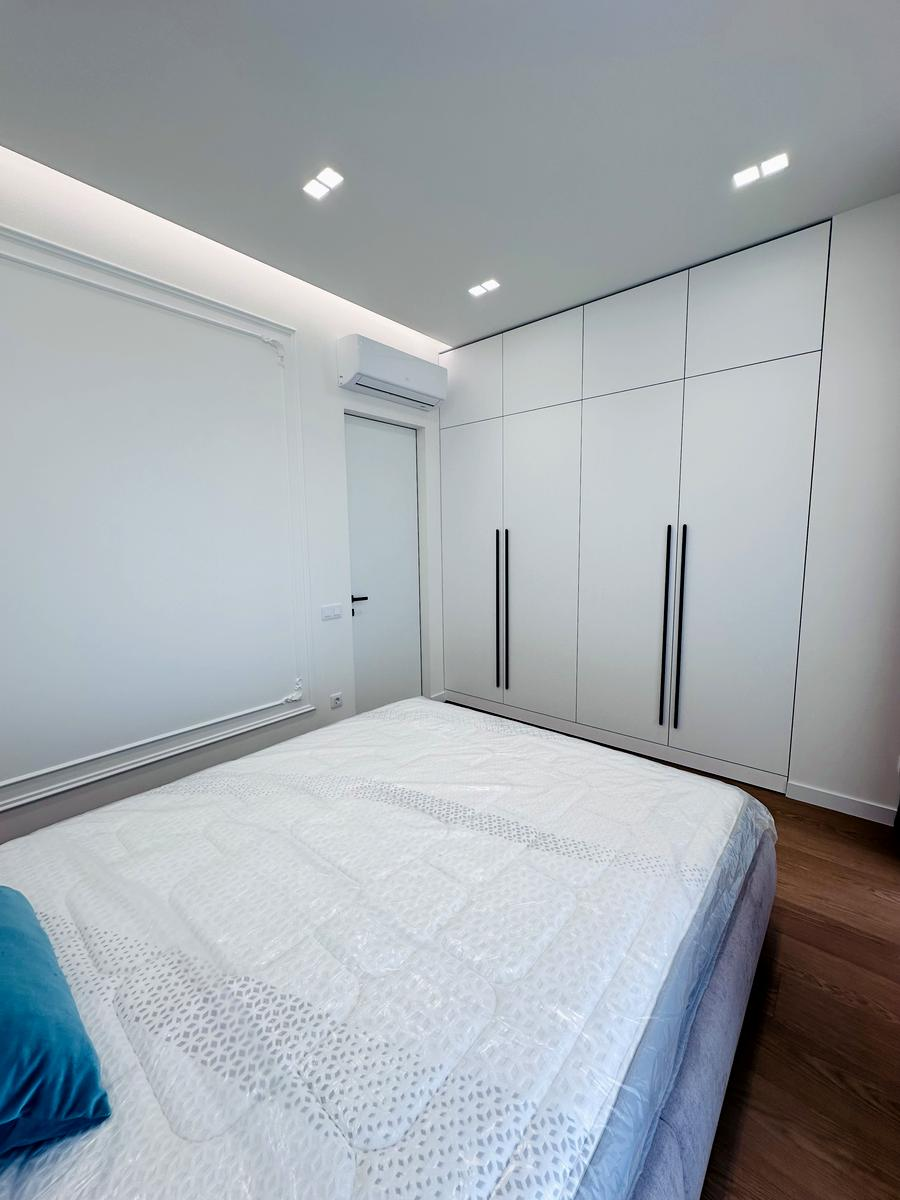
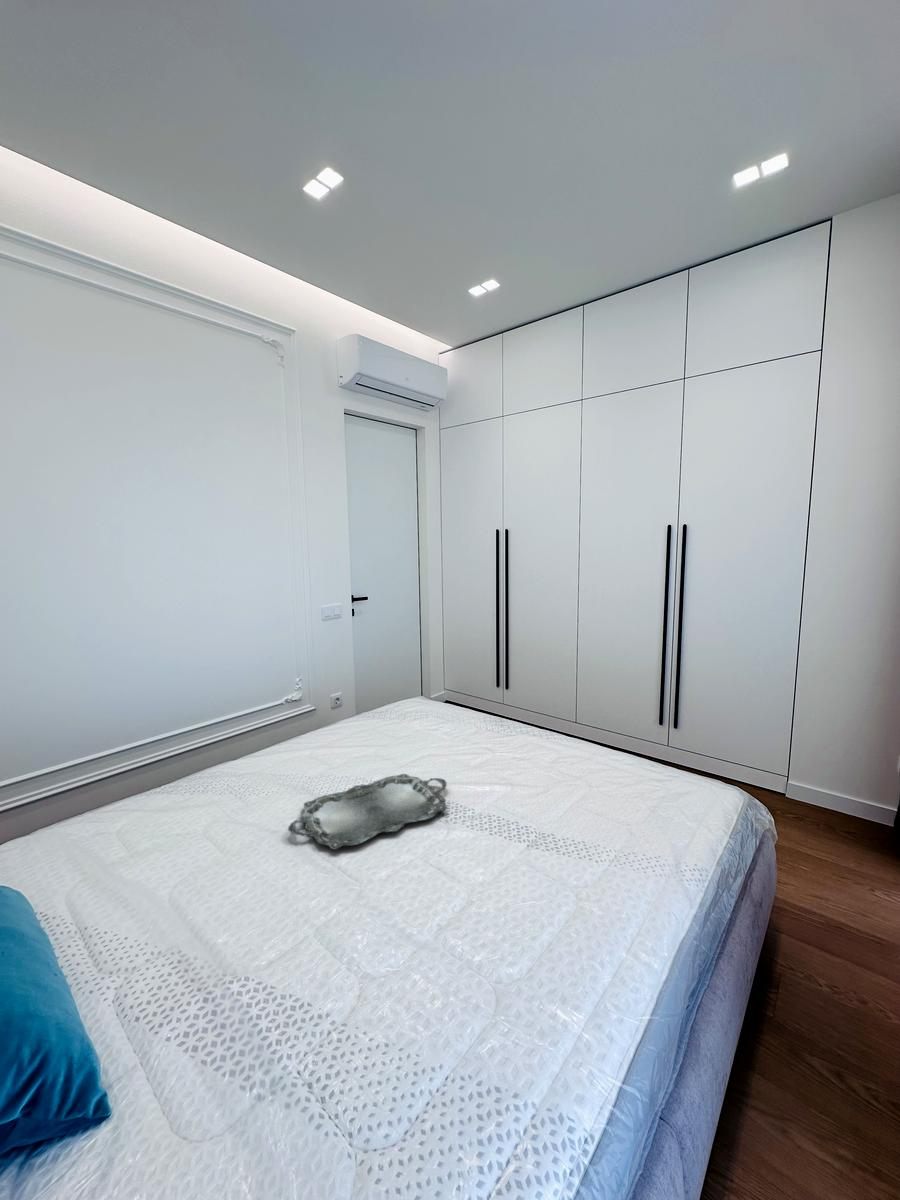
+ serving tray (374, 806)
